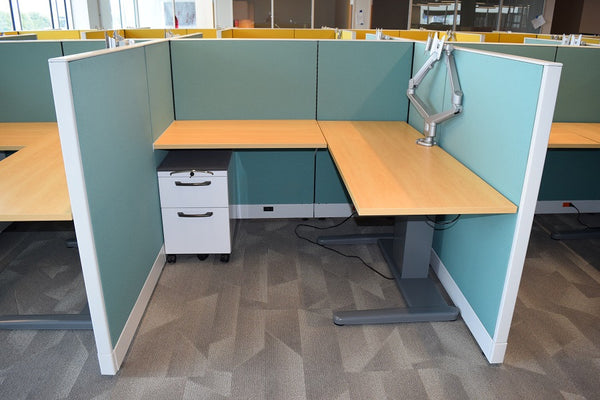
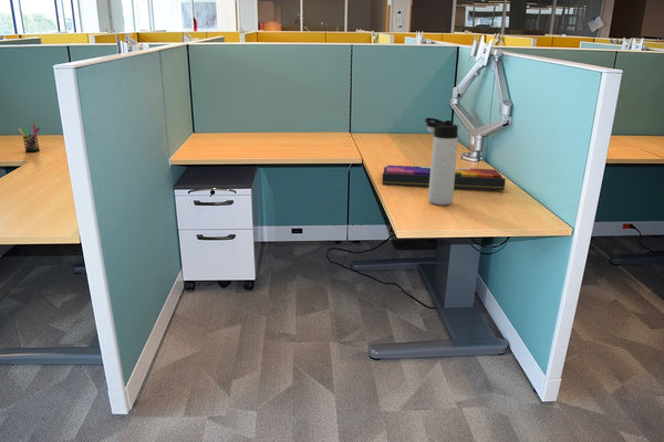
+ pen holder (30, 137)
+ thermos bottle (438, 161)
+ computer keyboard (429, 176)
